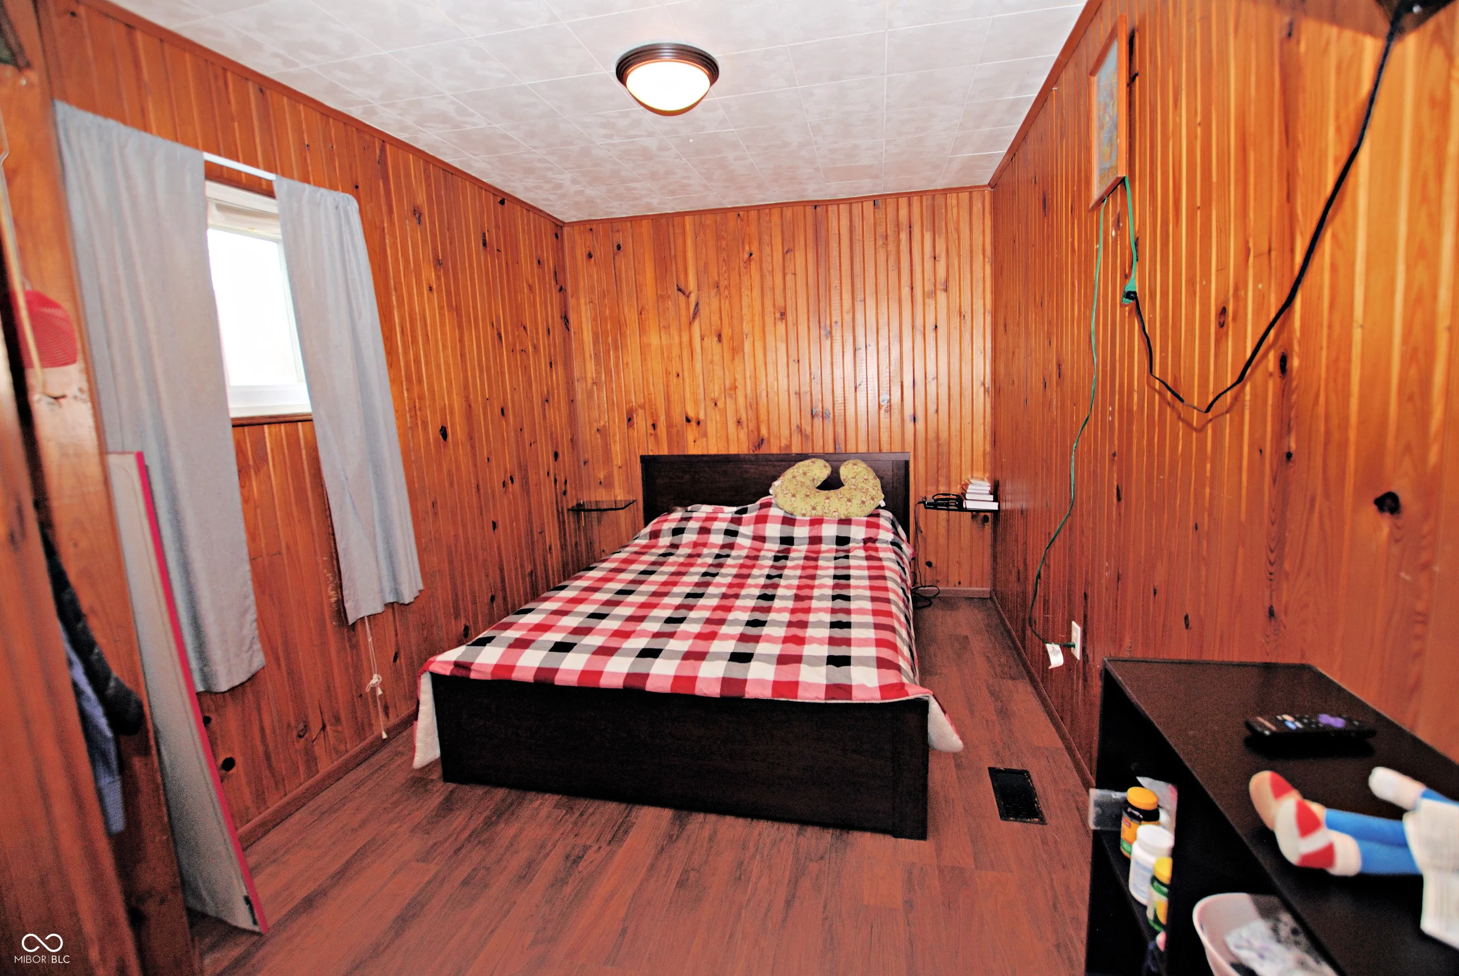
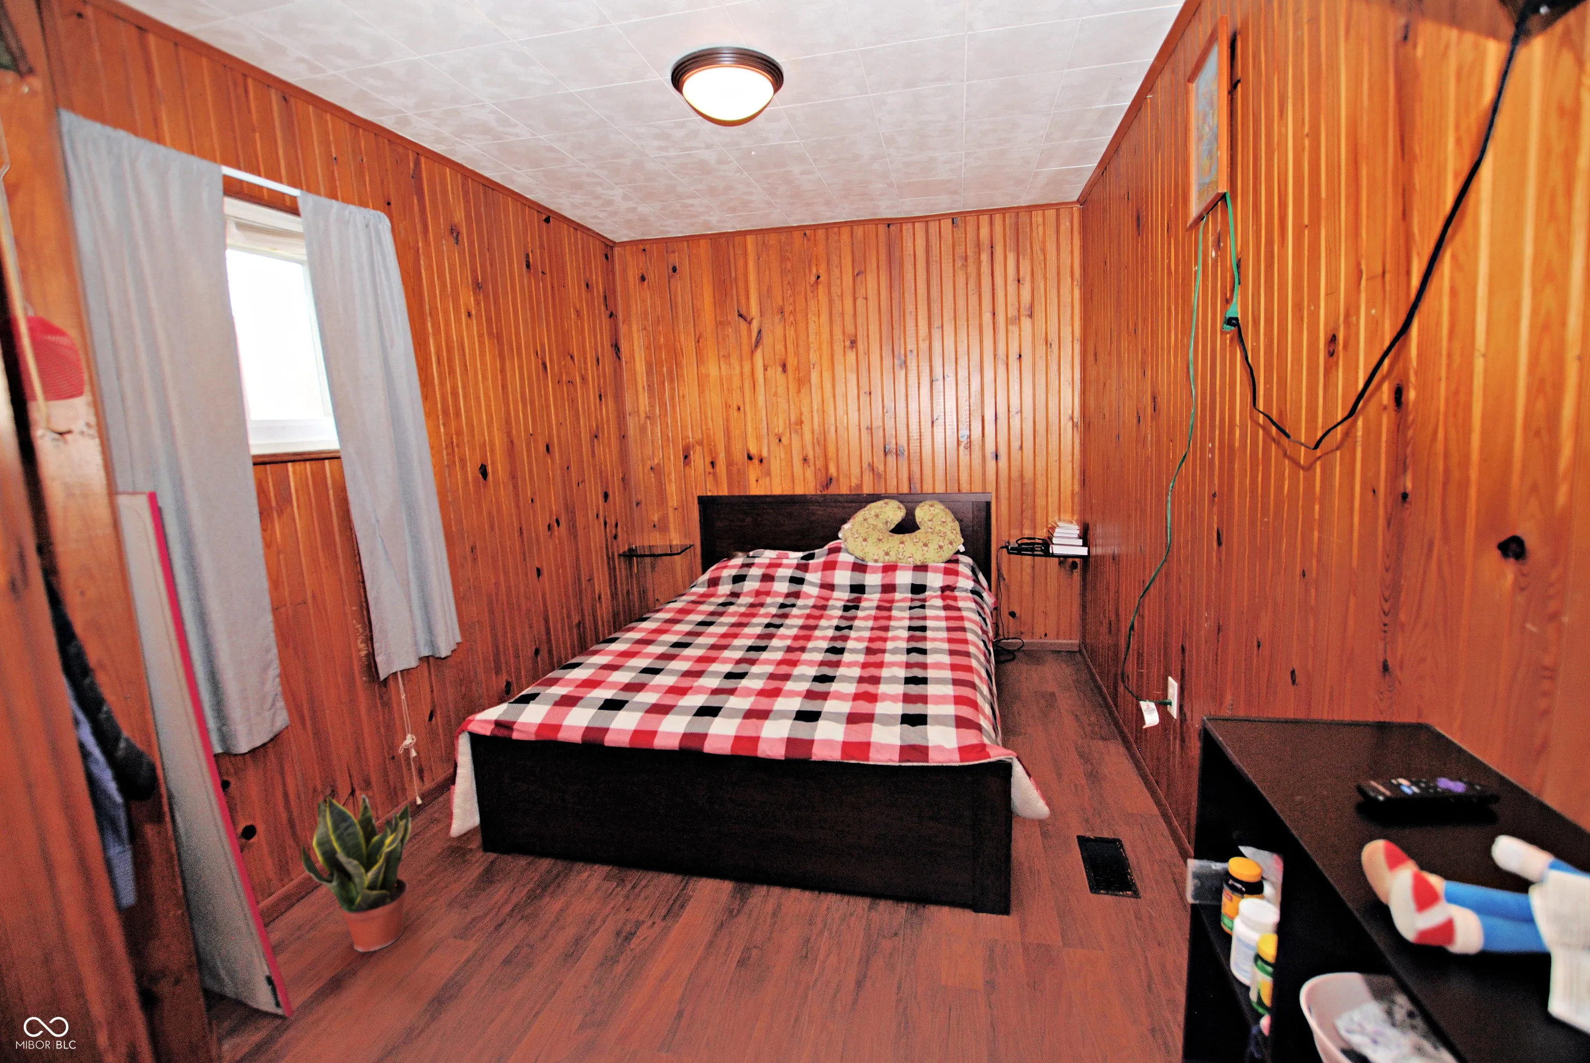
+ potted plant (379, 857)
